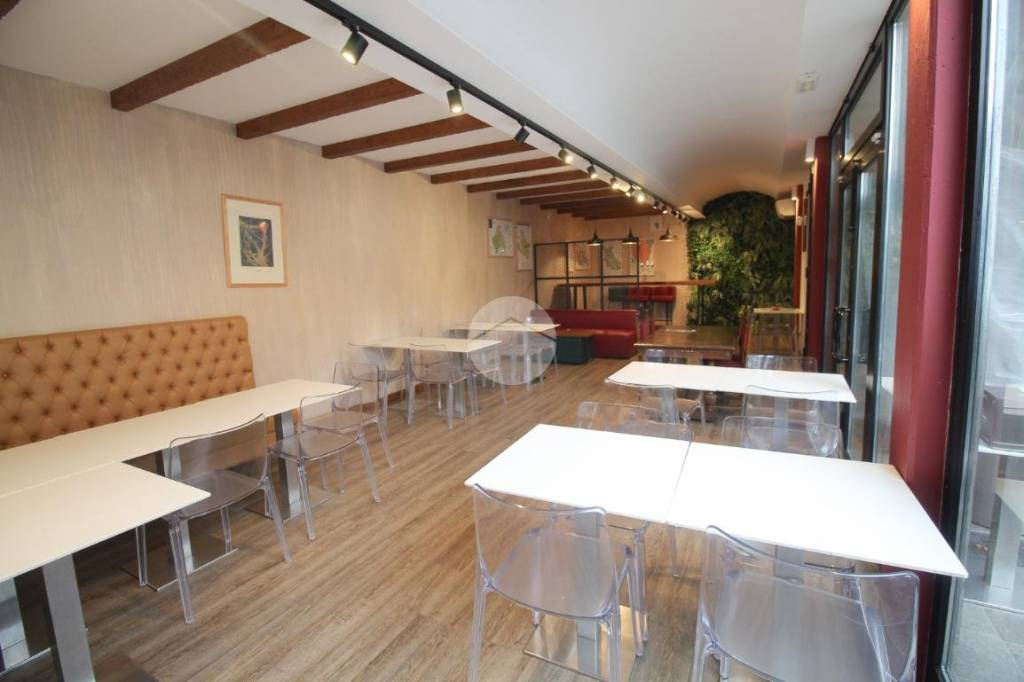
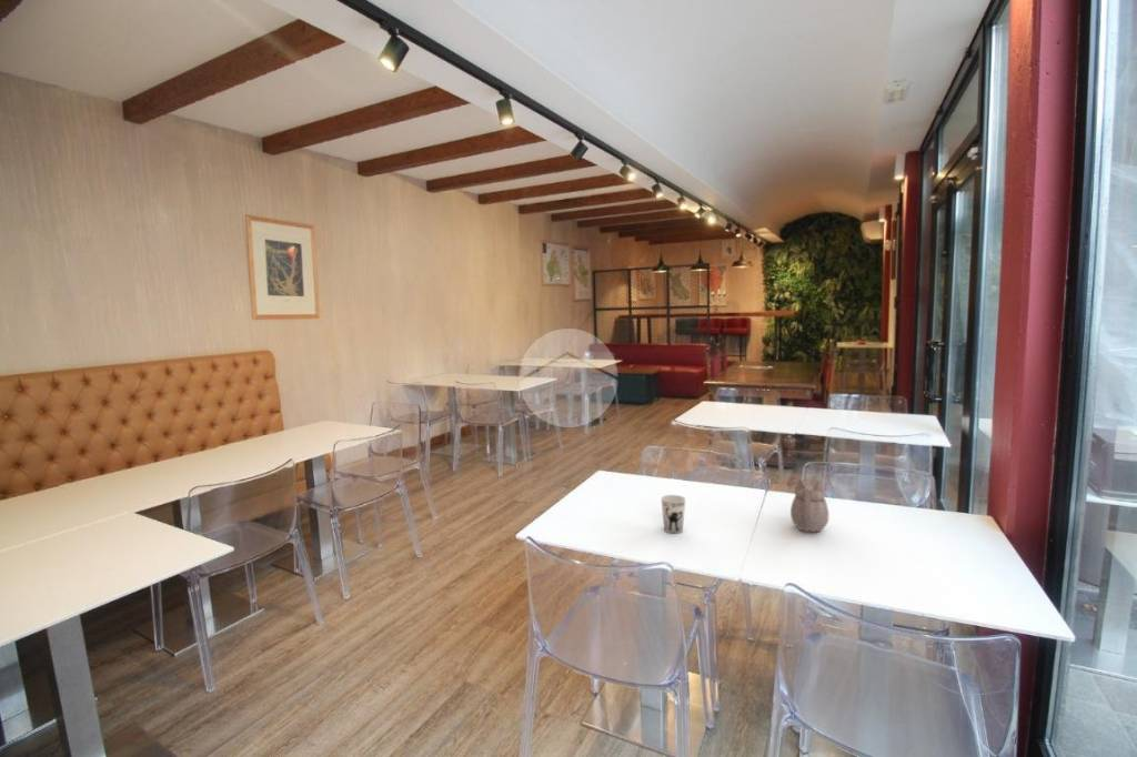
+ cup (673, 514)
+ teapot (808, 504)
